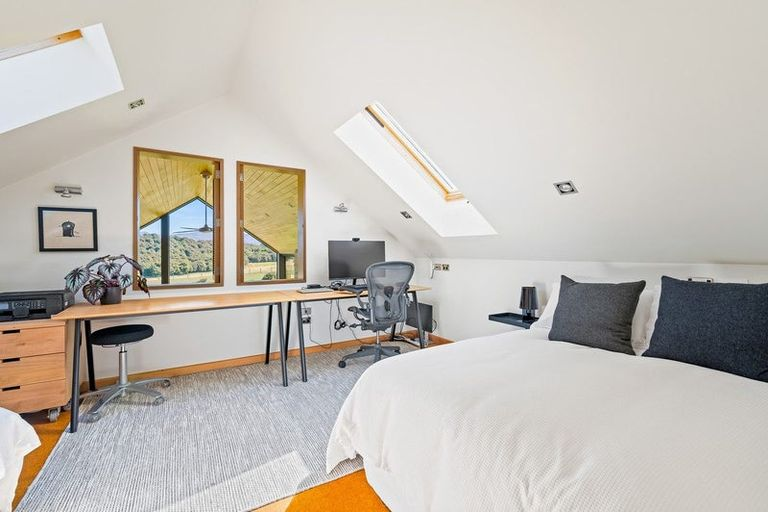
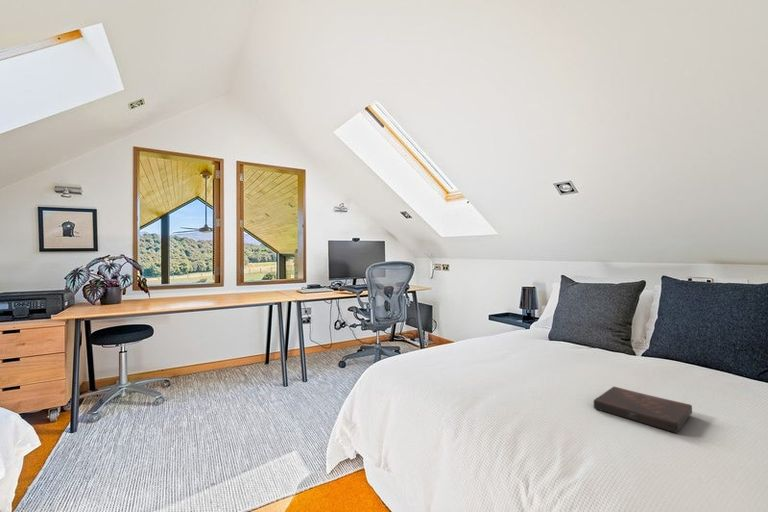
+ book (641, 406)
